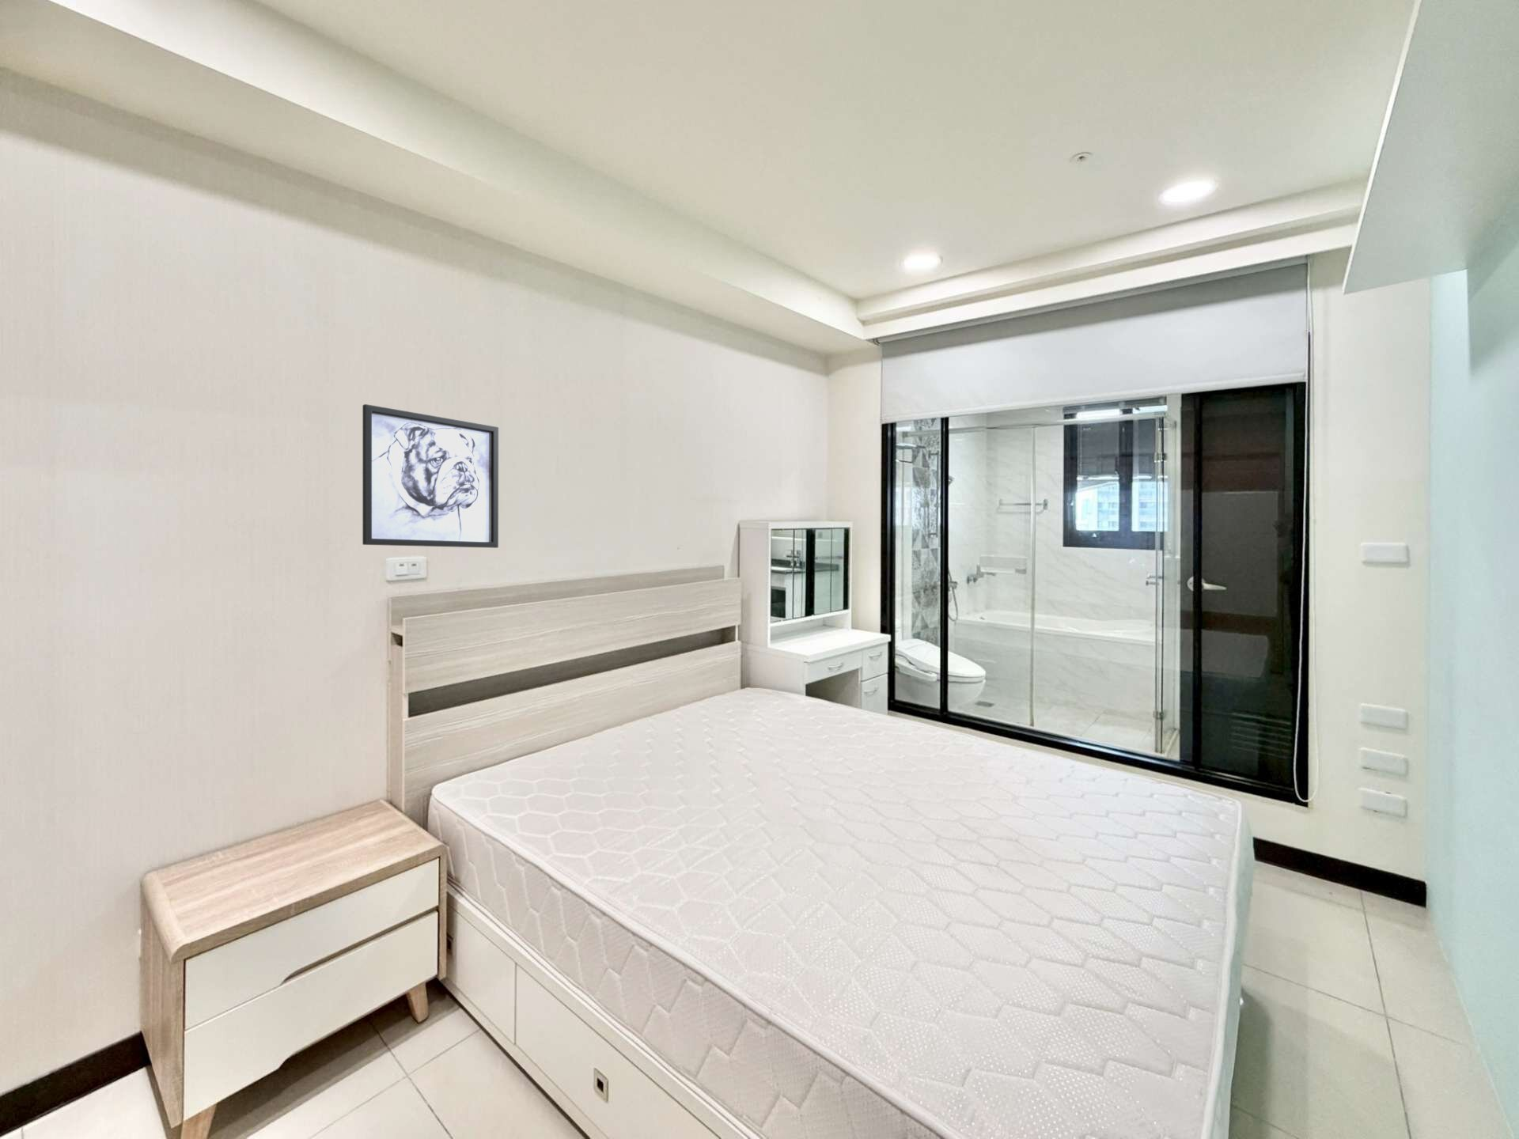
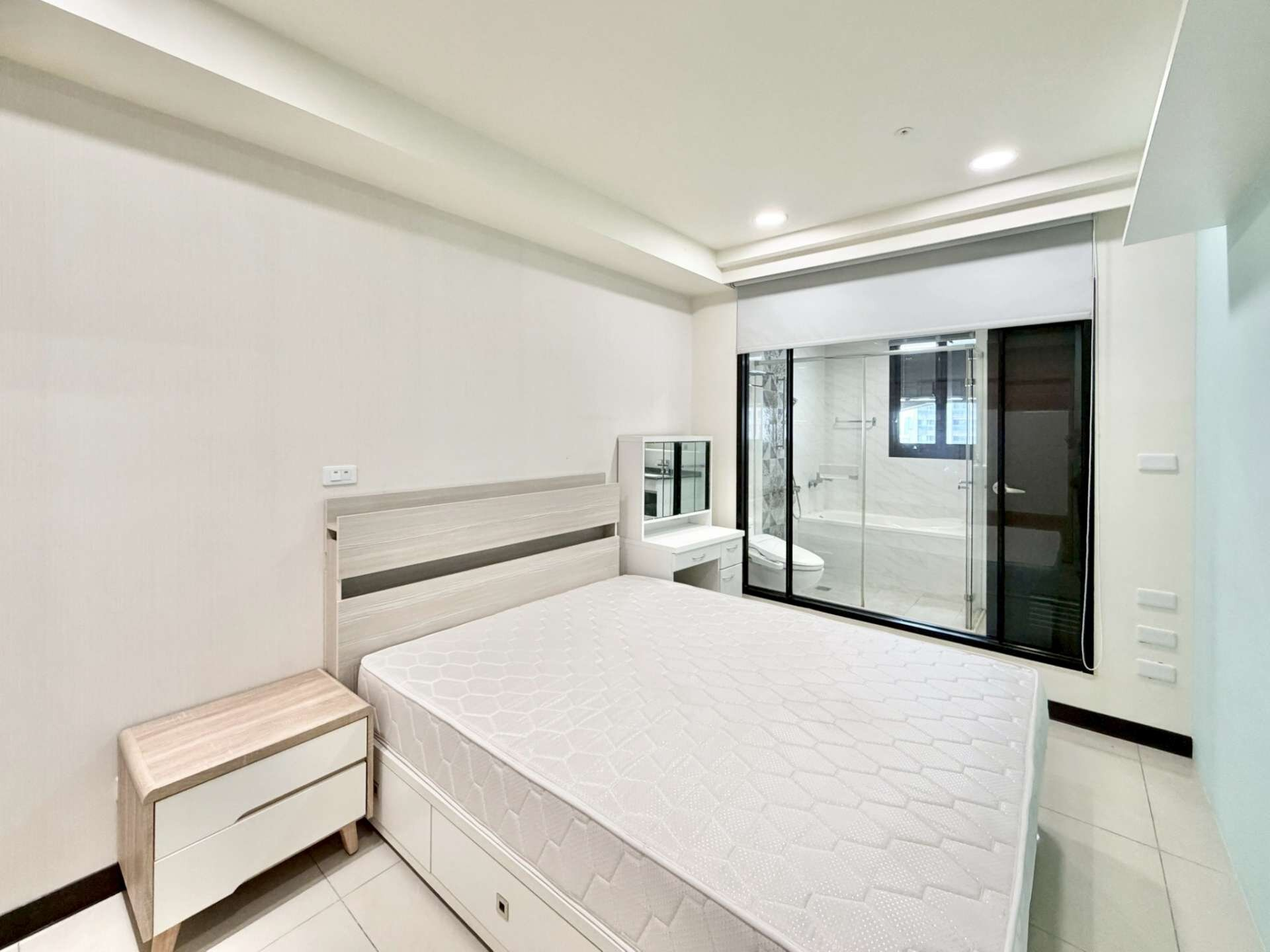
- wall art (435, 482)
